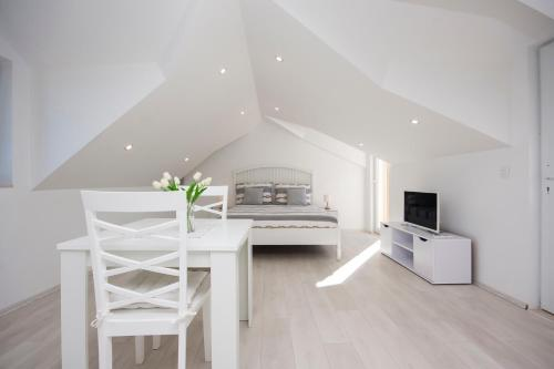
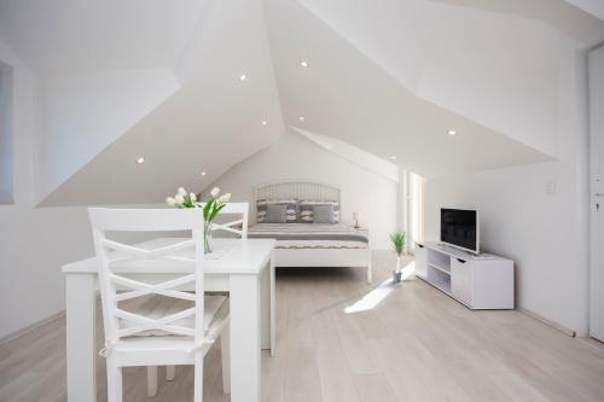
+ potted plant (399, 251)
